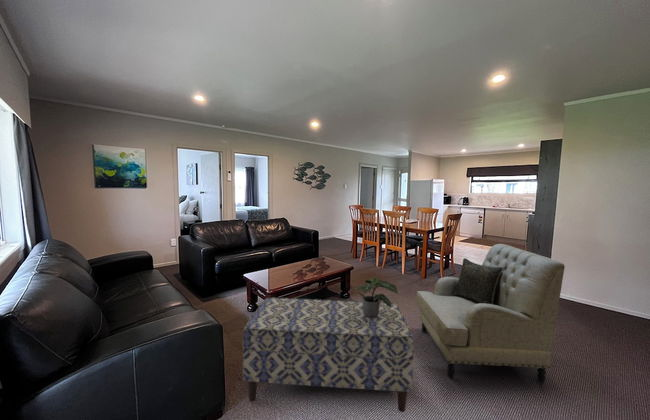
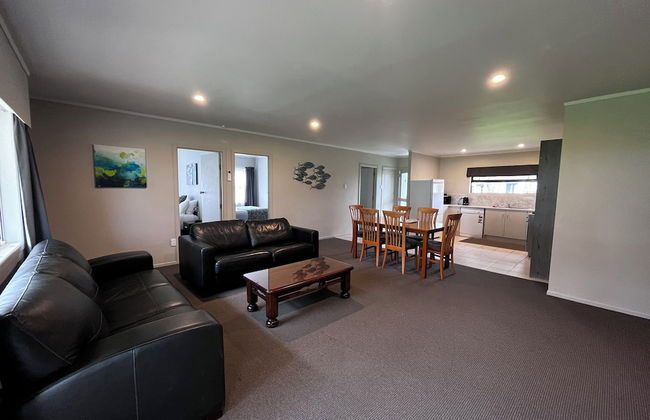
- bench (328, 348)
- armchair (477, 301)
- potted plant (375, 296)
